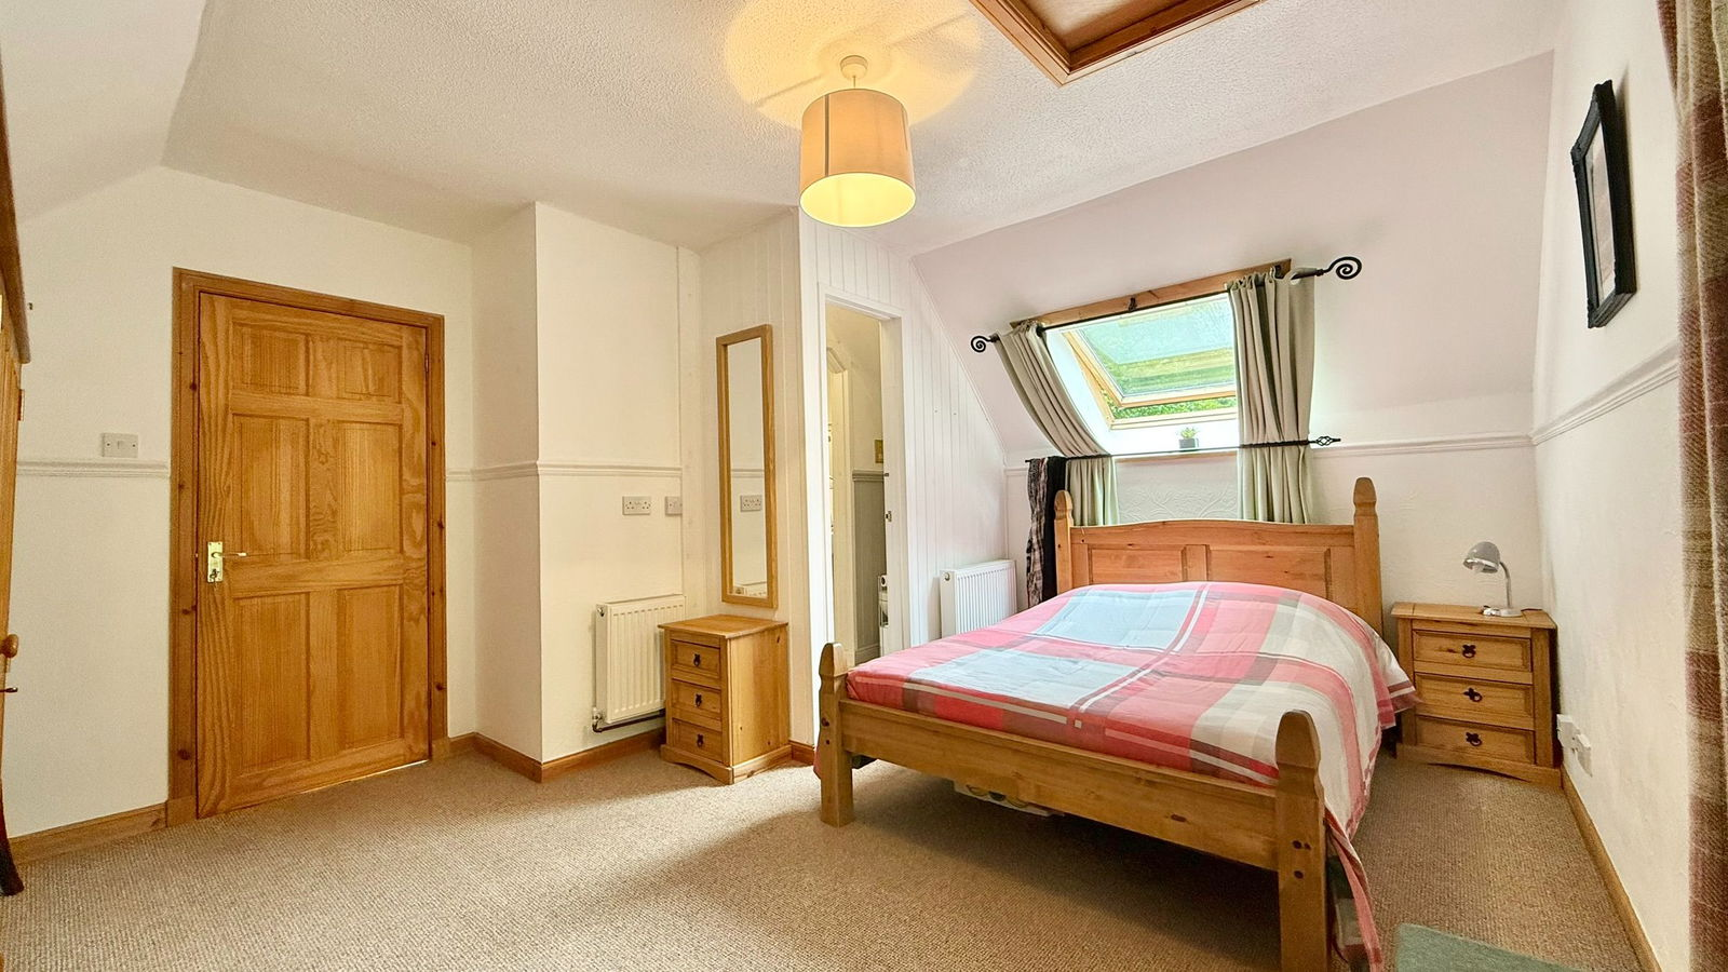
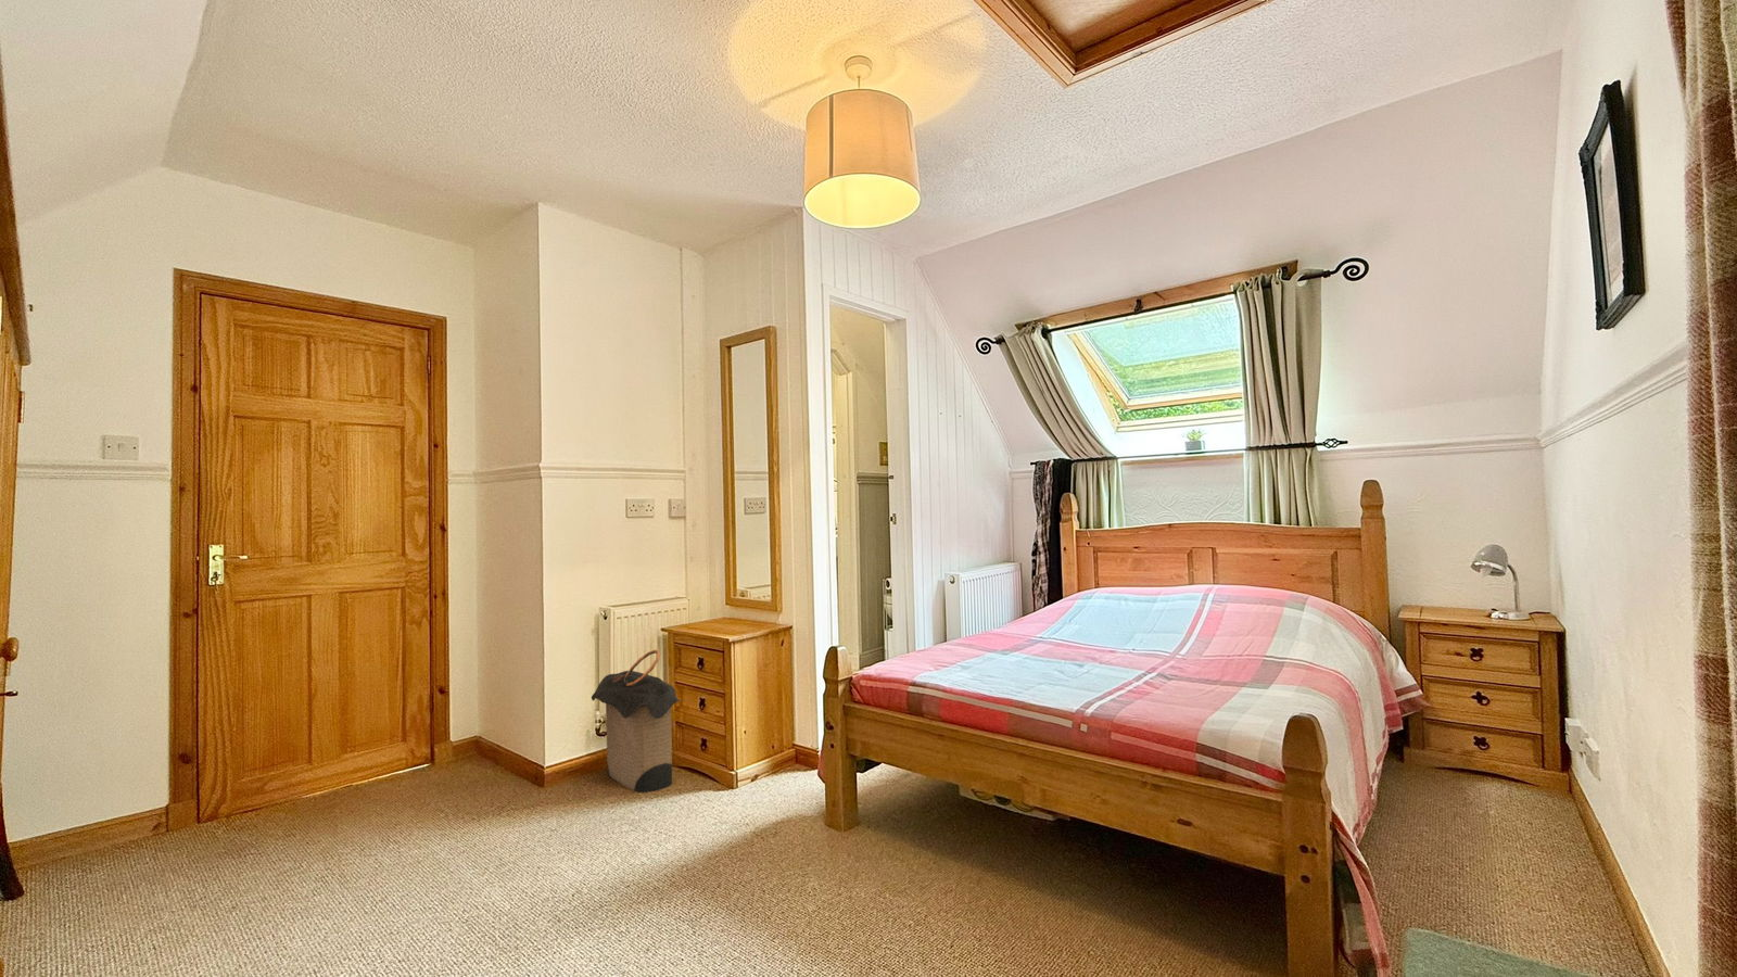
+ laundry hamper (633, 715)
